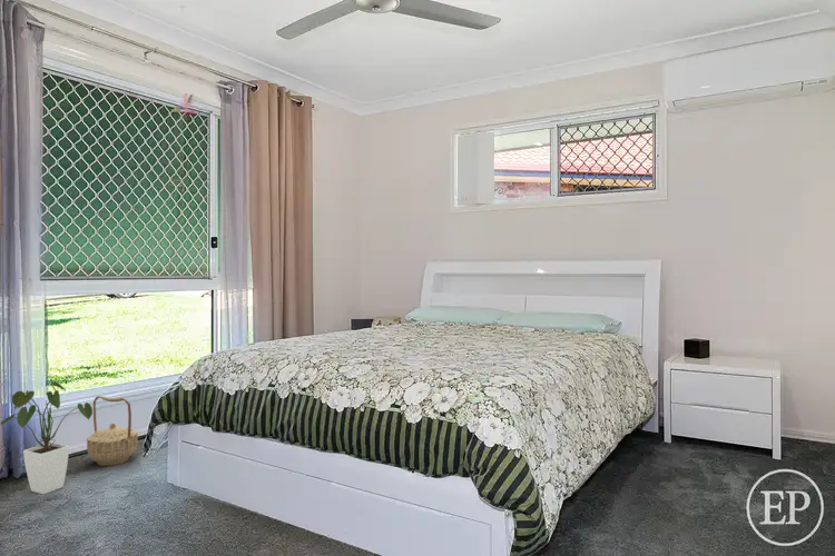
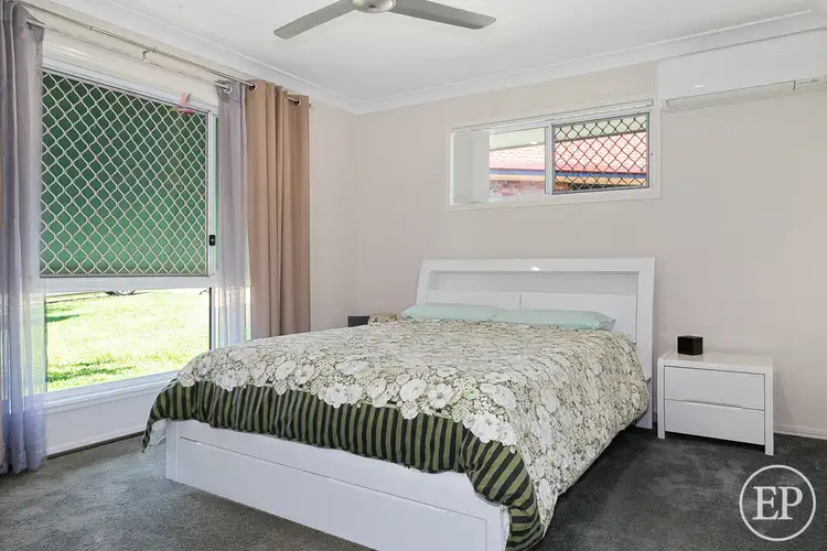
- house plant (53, 435)
- basket (111, 428)
